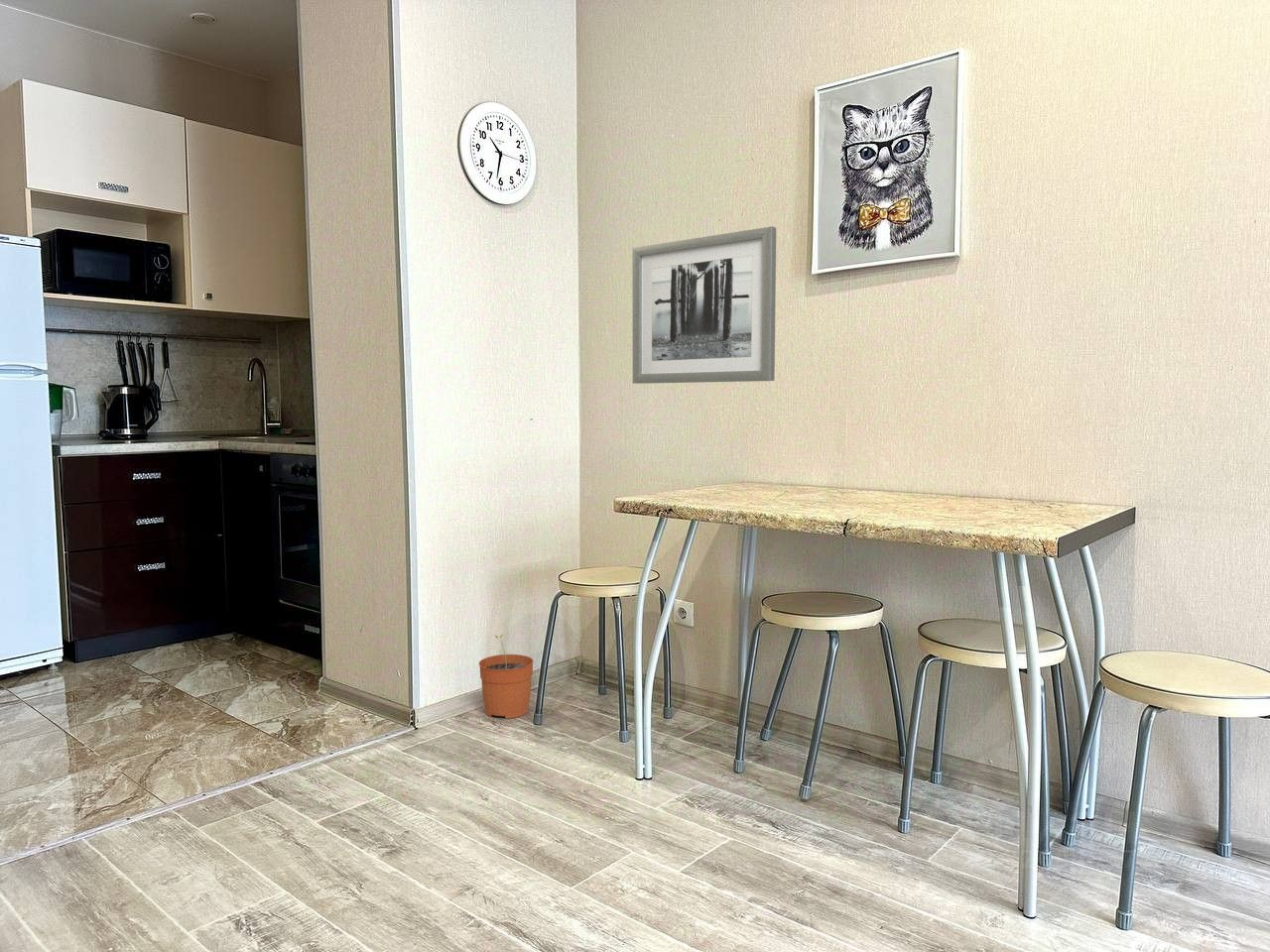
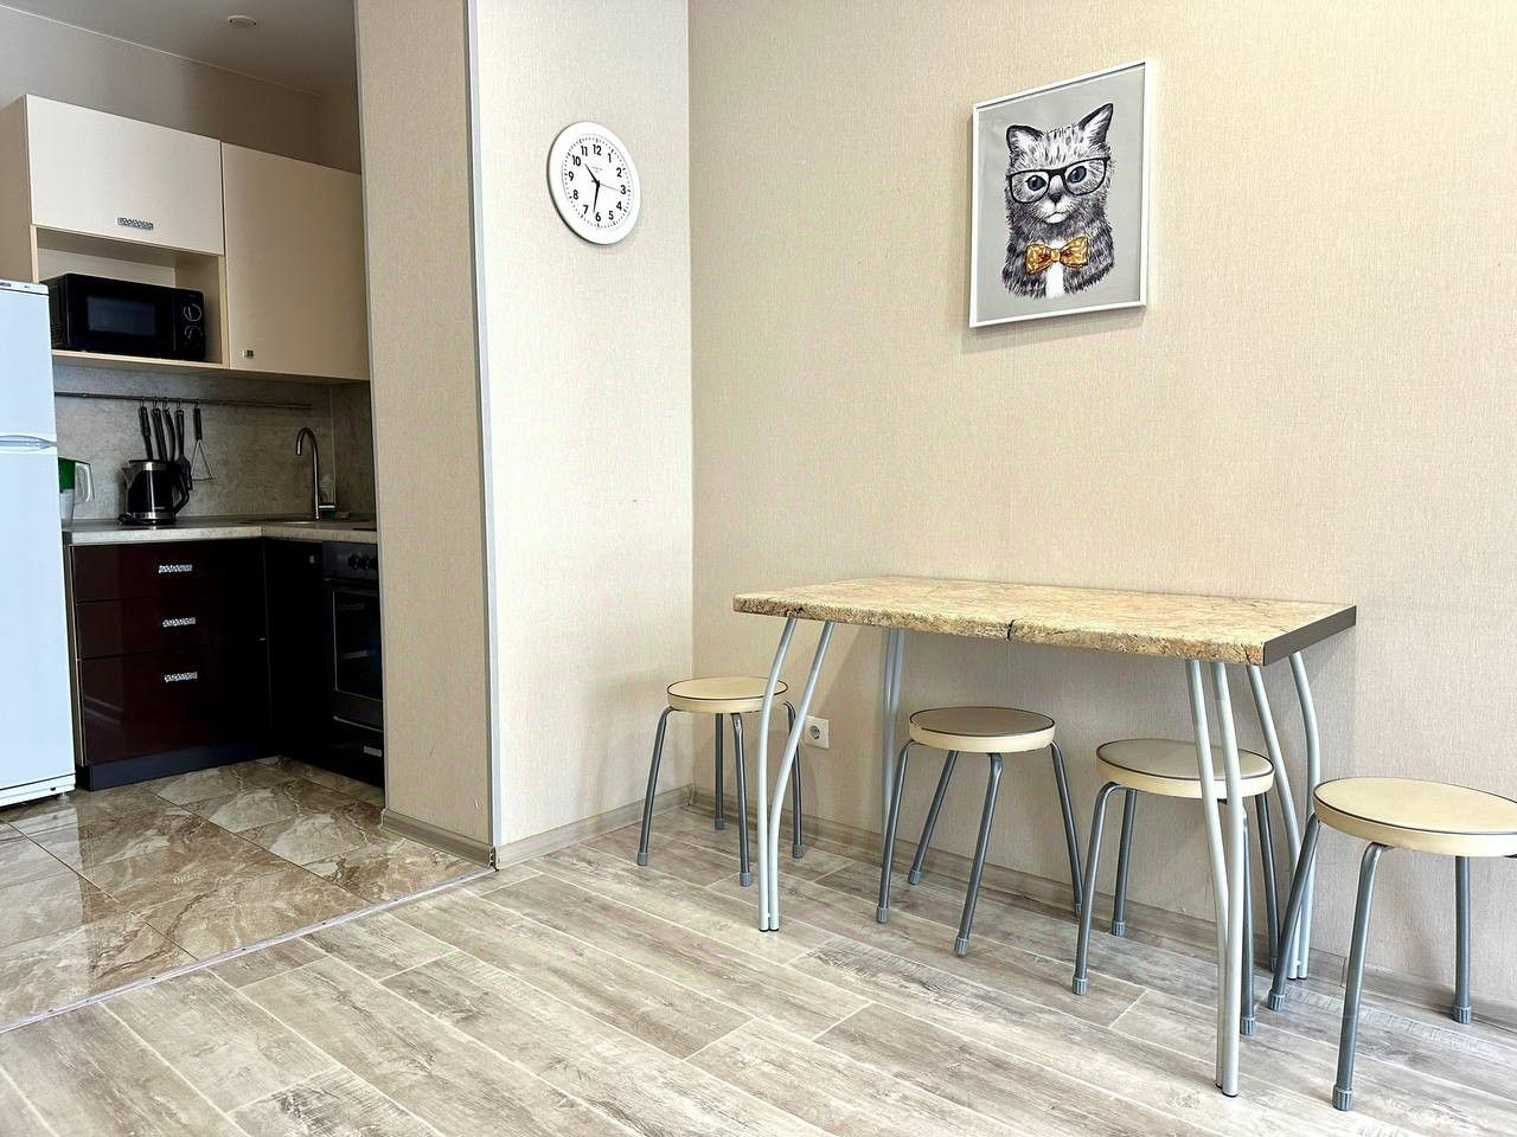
- wall art (698, 310)
- plant pot (506, 673)
